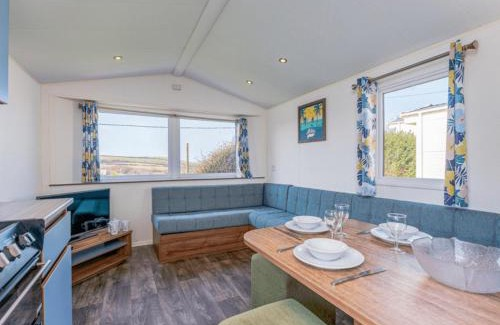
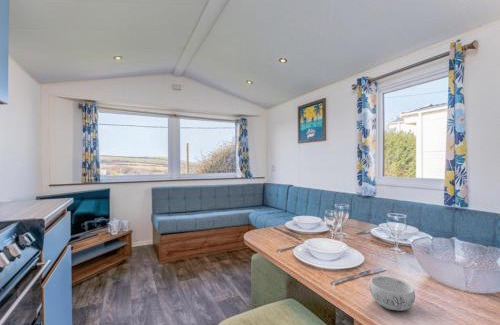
+ decorative bowl (393, 292)
